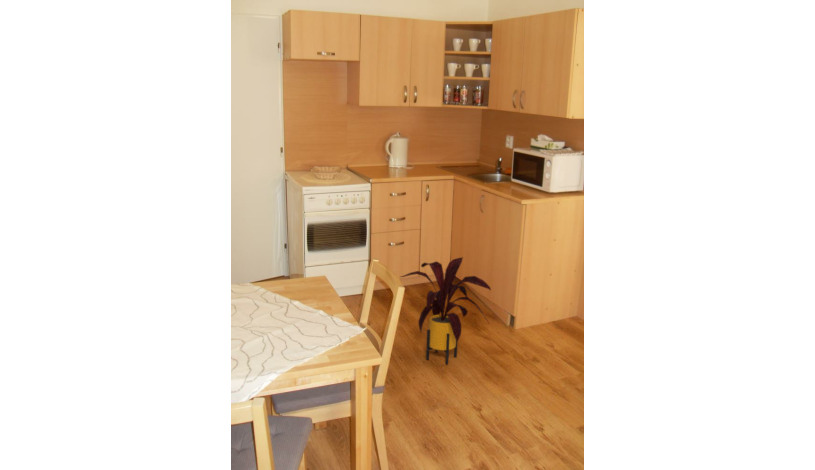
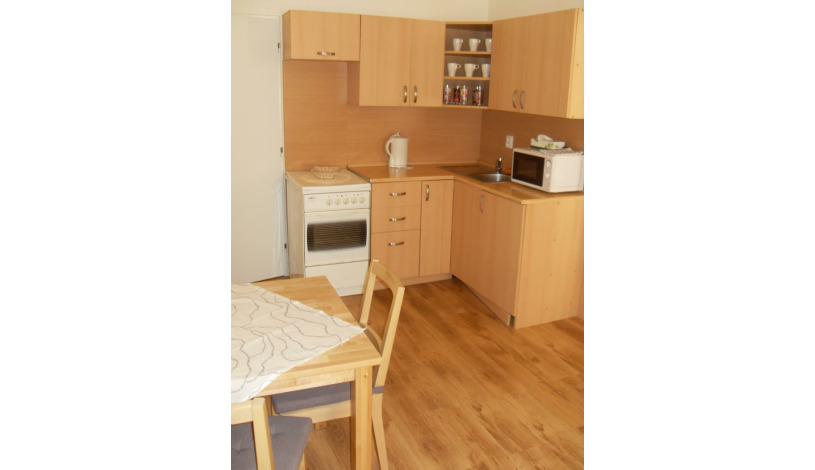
- house plant (440, 310)
